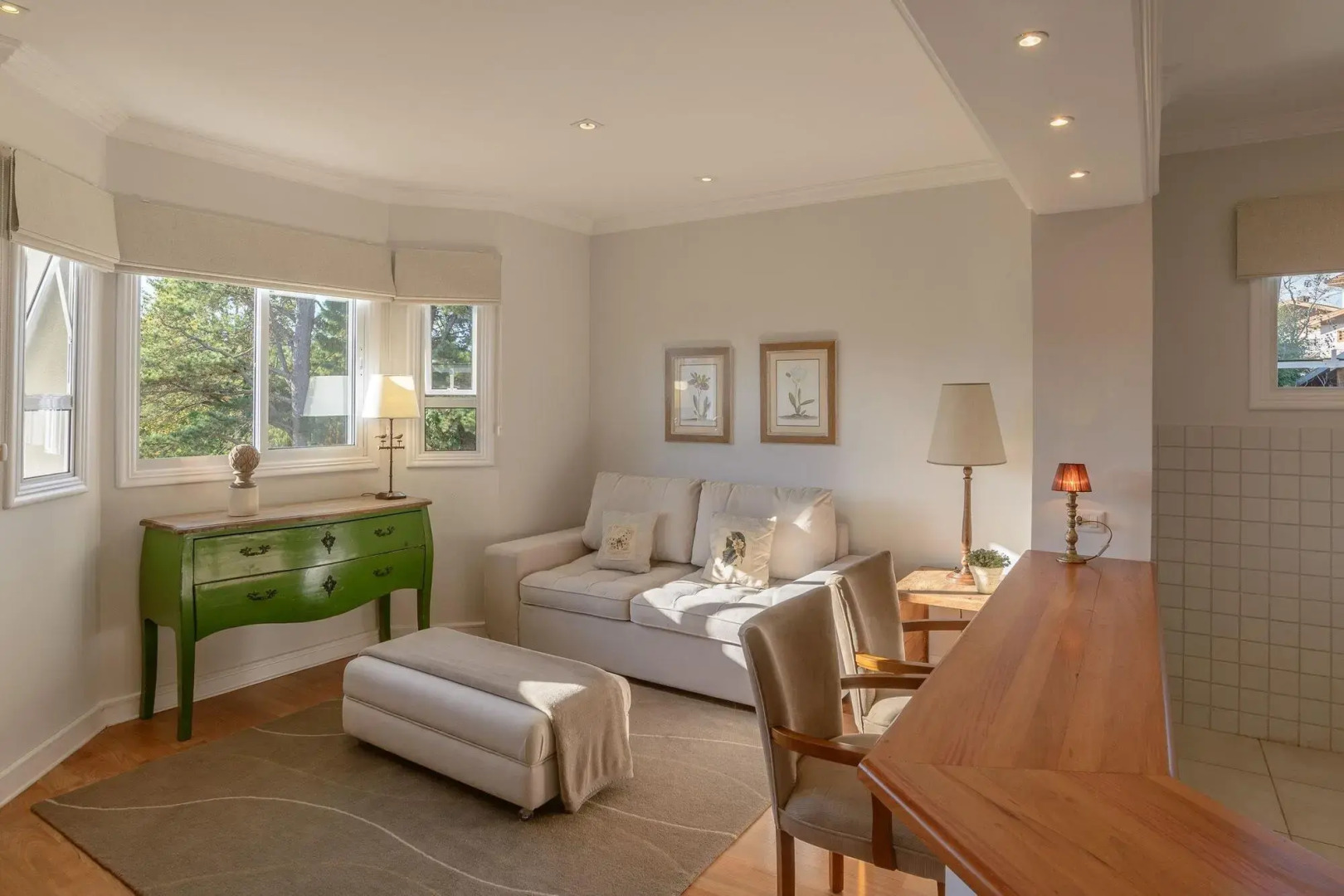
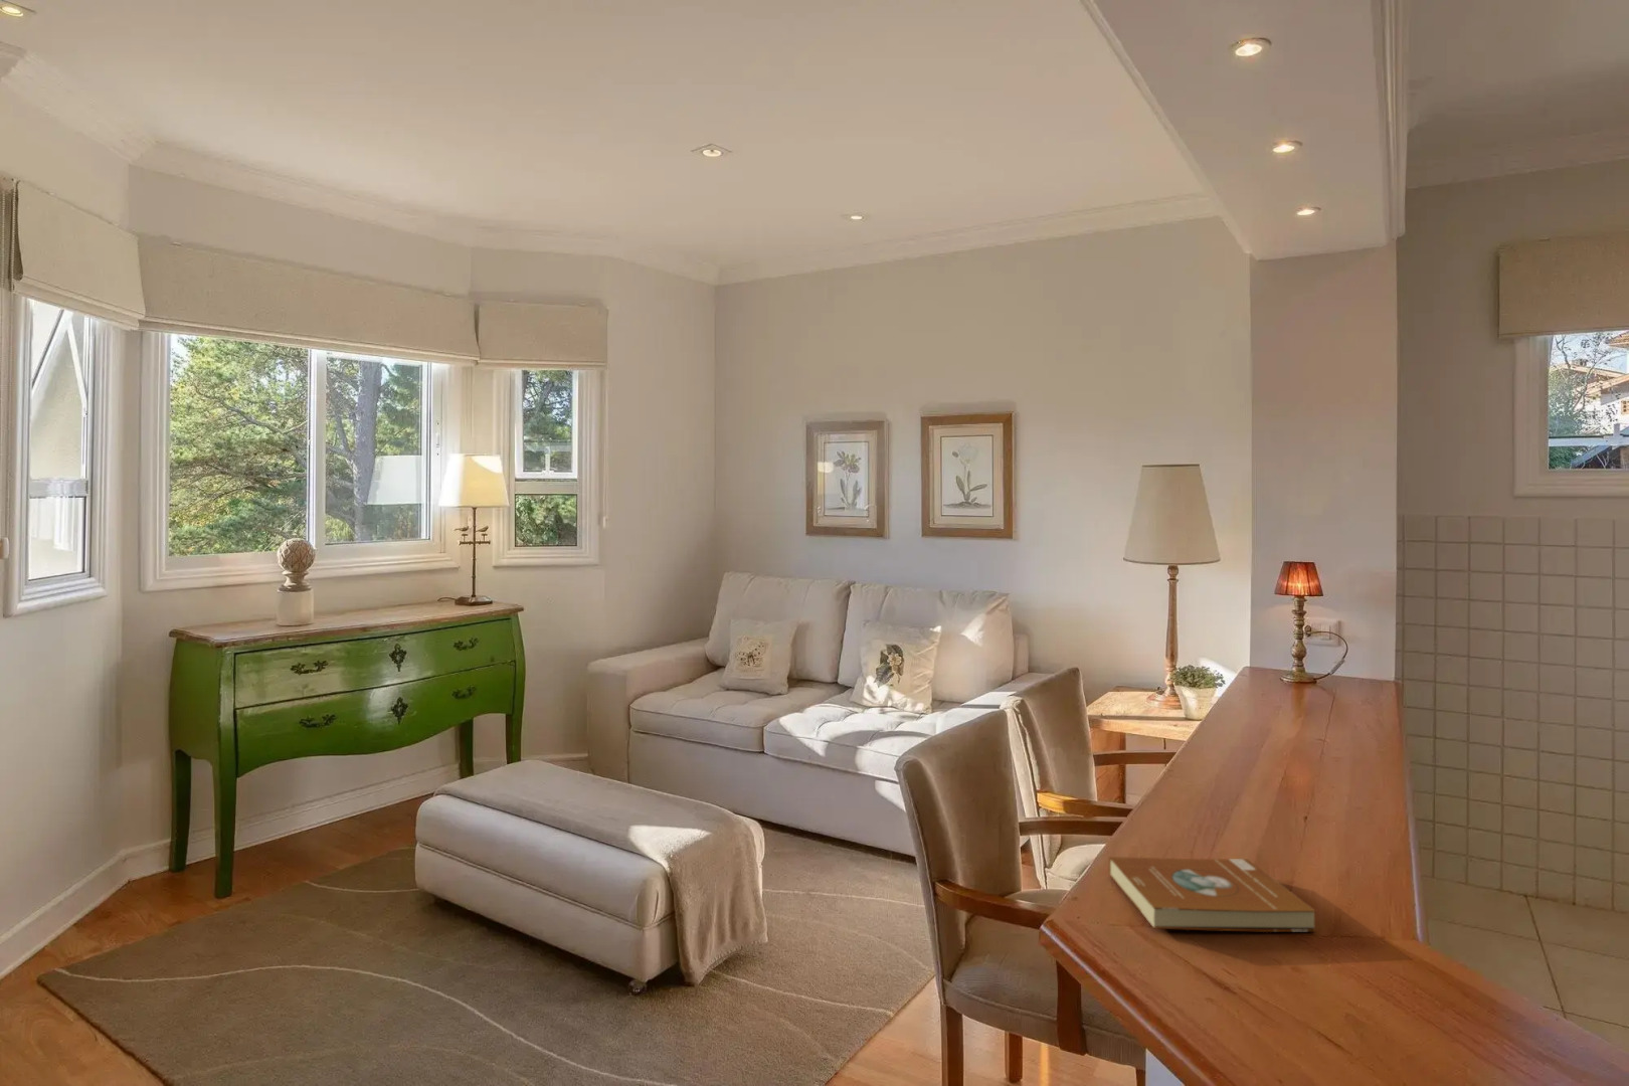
+ book (1204, 890)
